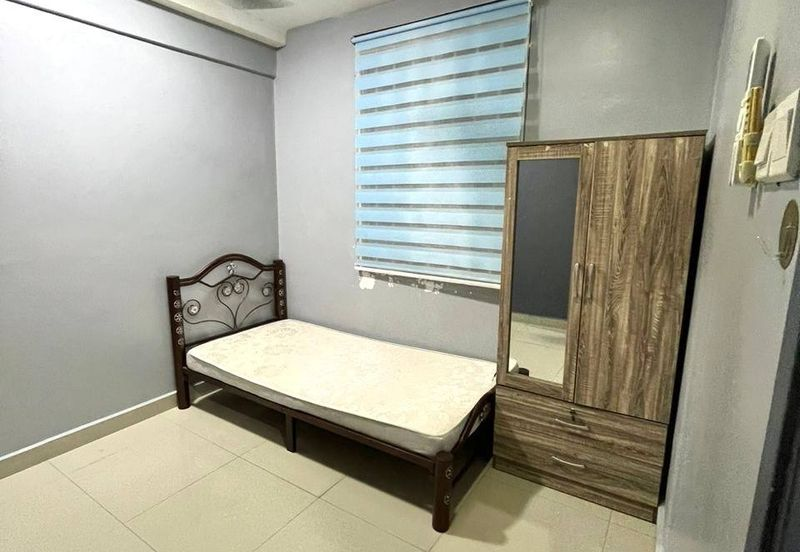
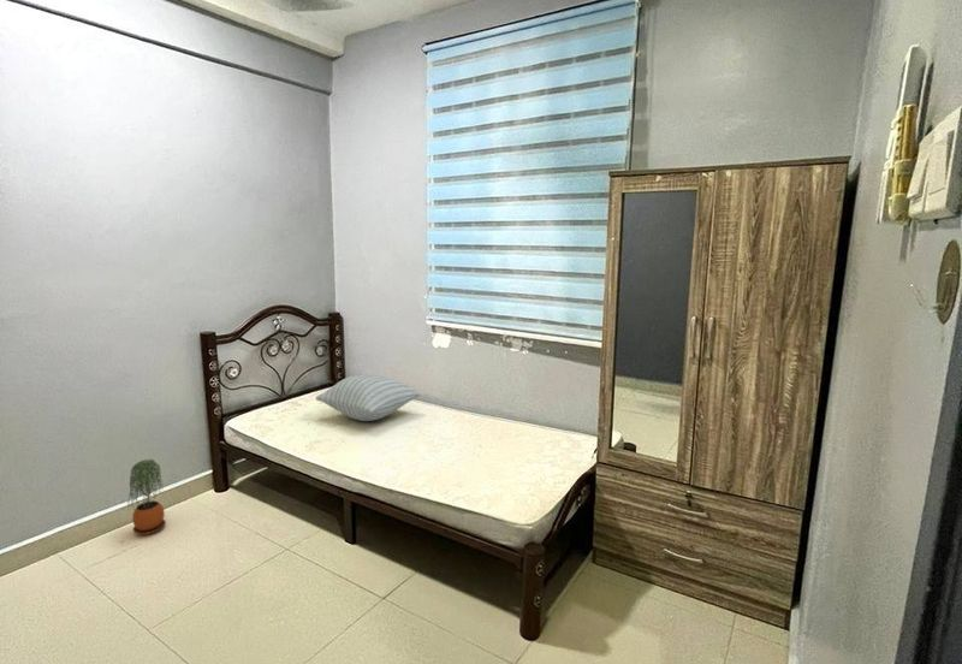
+ pillow (369, 396)
+ potted plant (143, 497)
